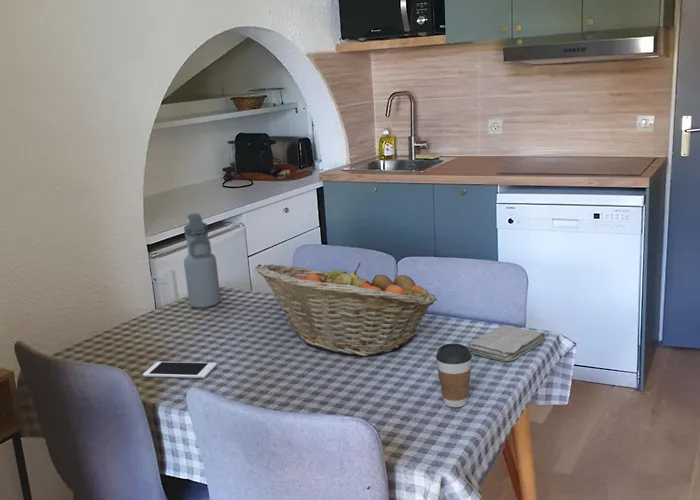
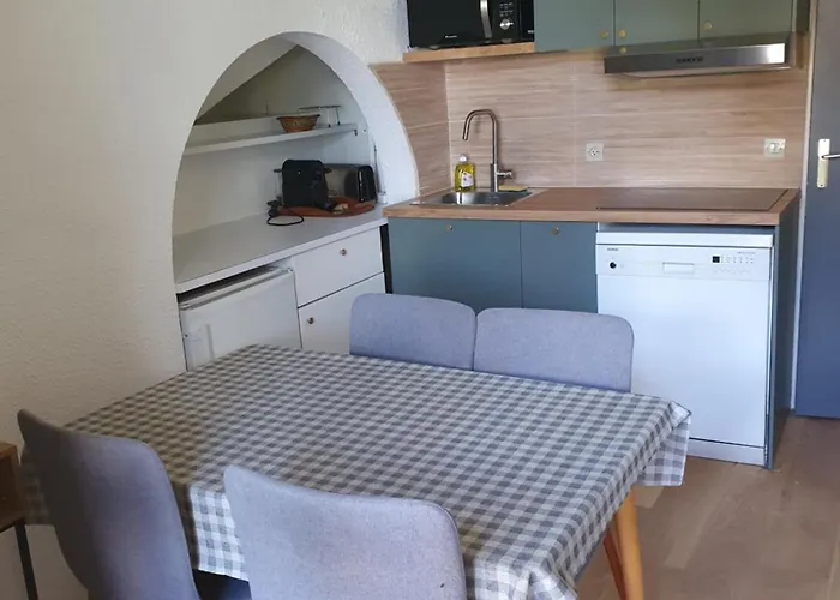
- washcloth (506, 341)
- coffee cup (454, 376)
- fruit basket (345, 297)
- water bottle (199, 260)
- cell phone (180, 369)
